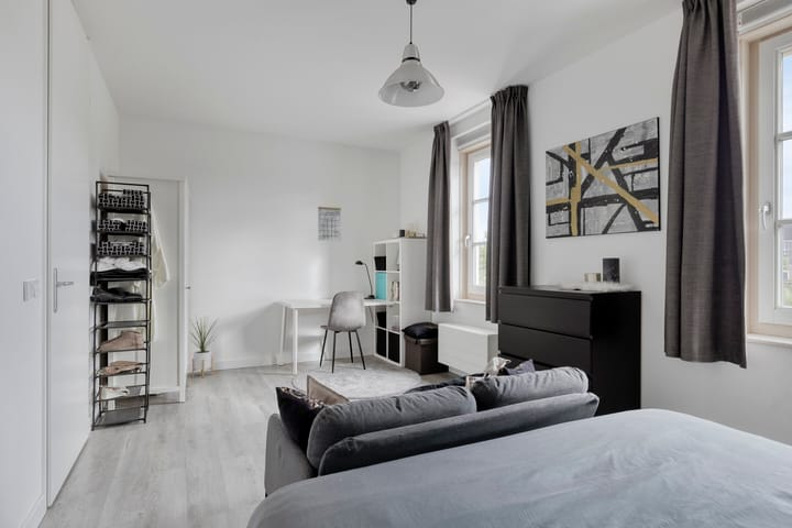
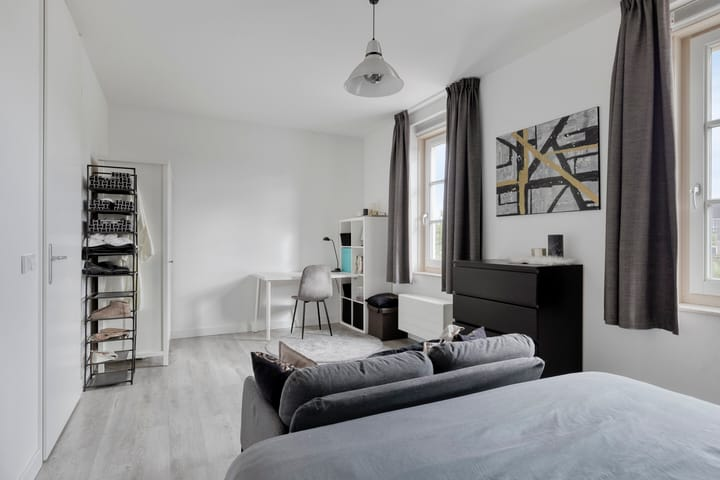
- house plant (202, 343)
- calendar (329, 220)
